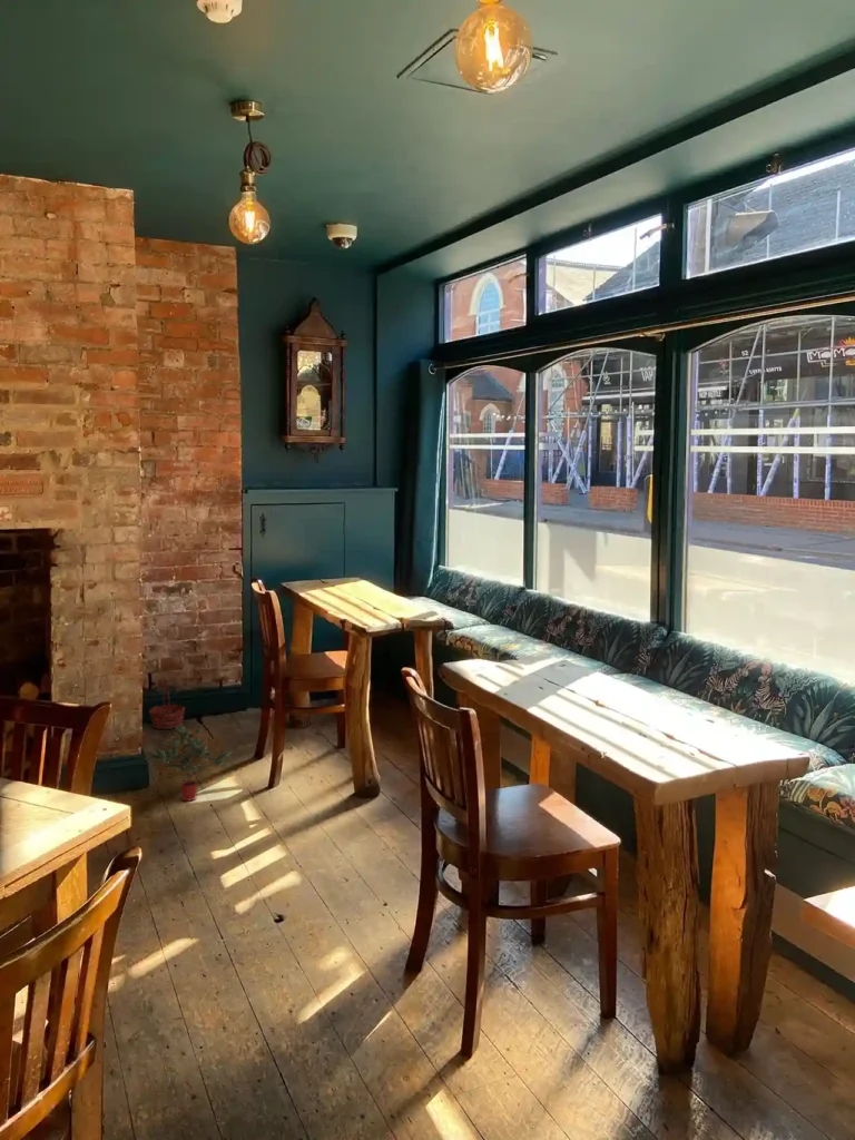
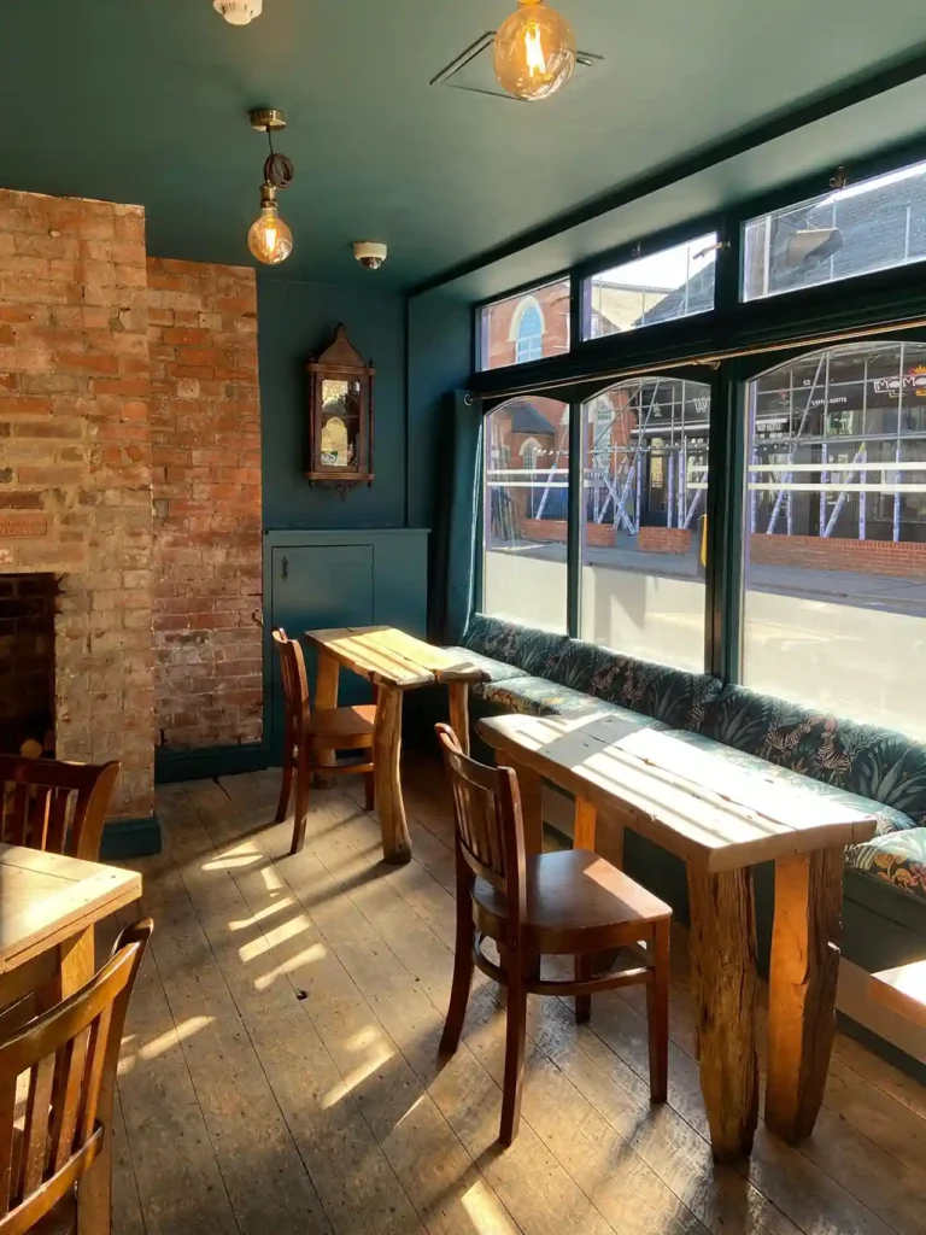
- potted plant (190, 759)
- basket (168, 702)
